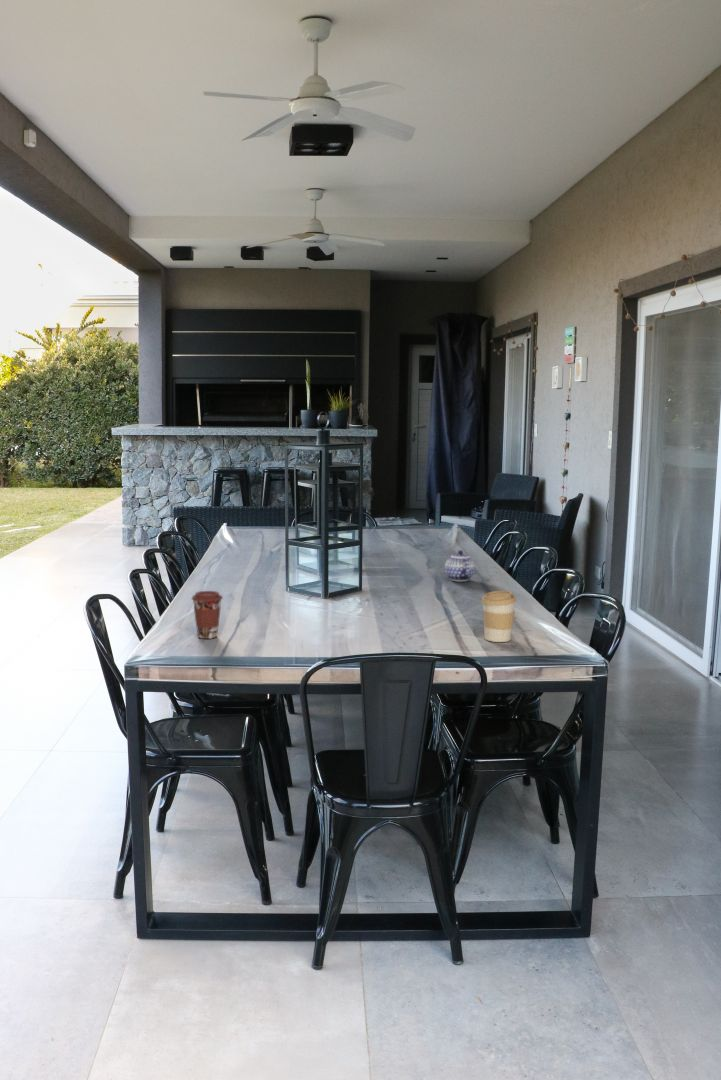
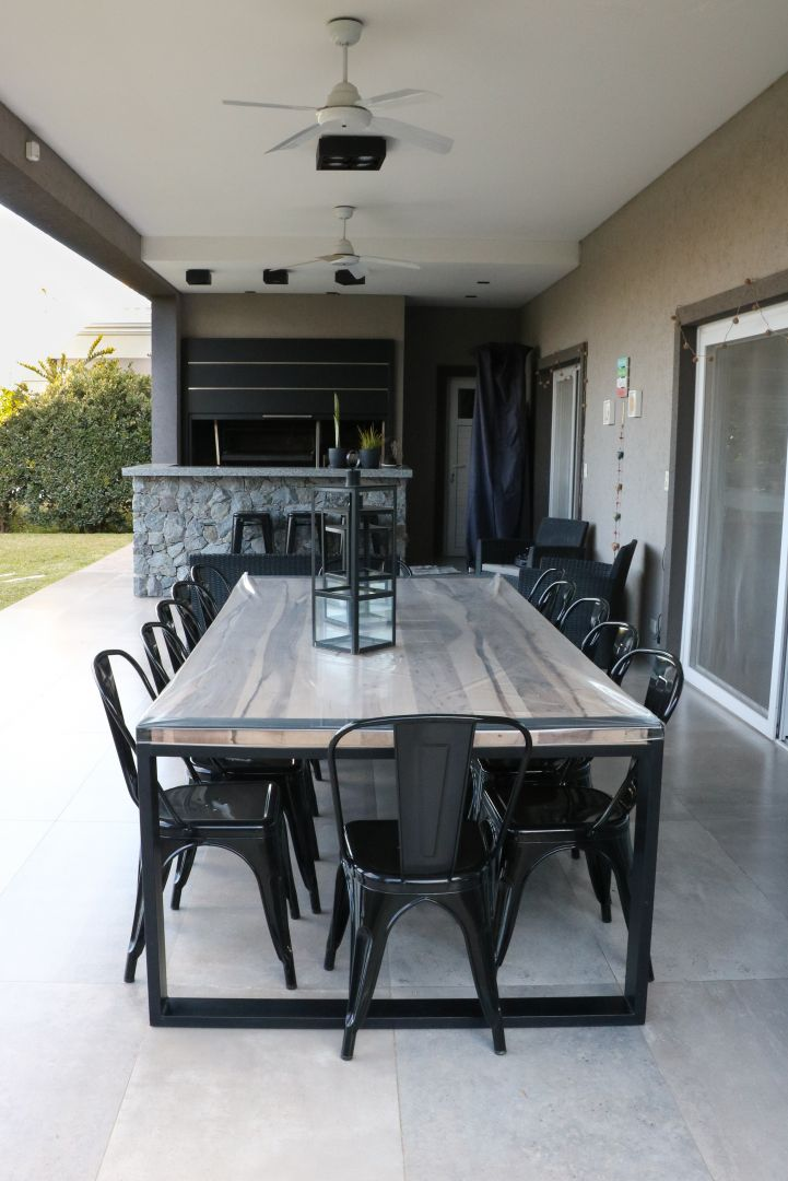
- coffee cup (498, 615)
- teapot (459, 565)
- coffee cup (207, 614)
